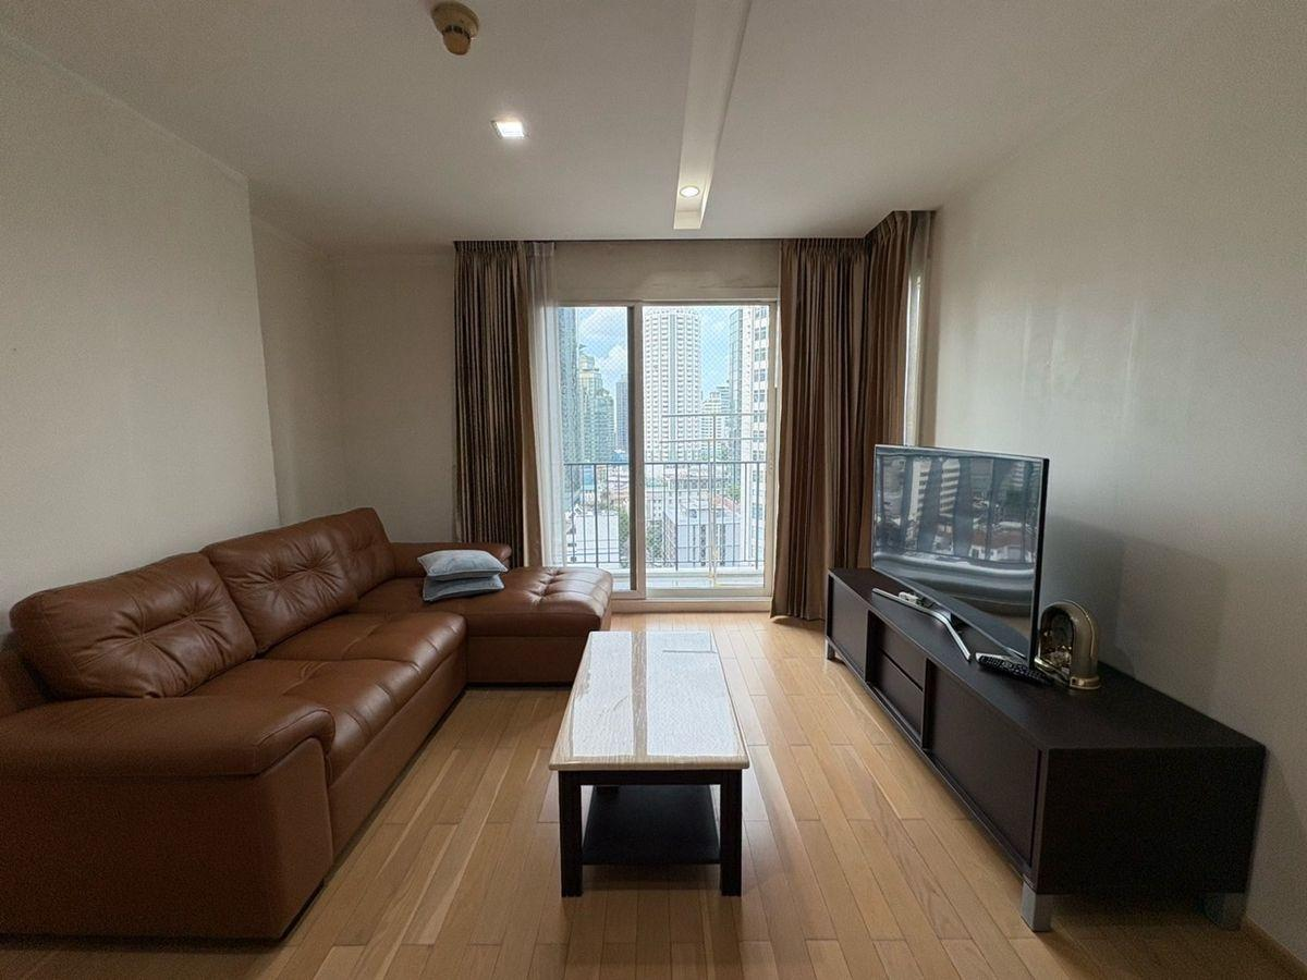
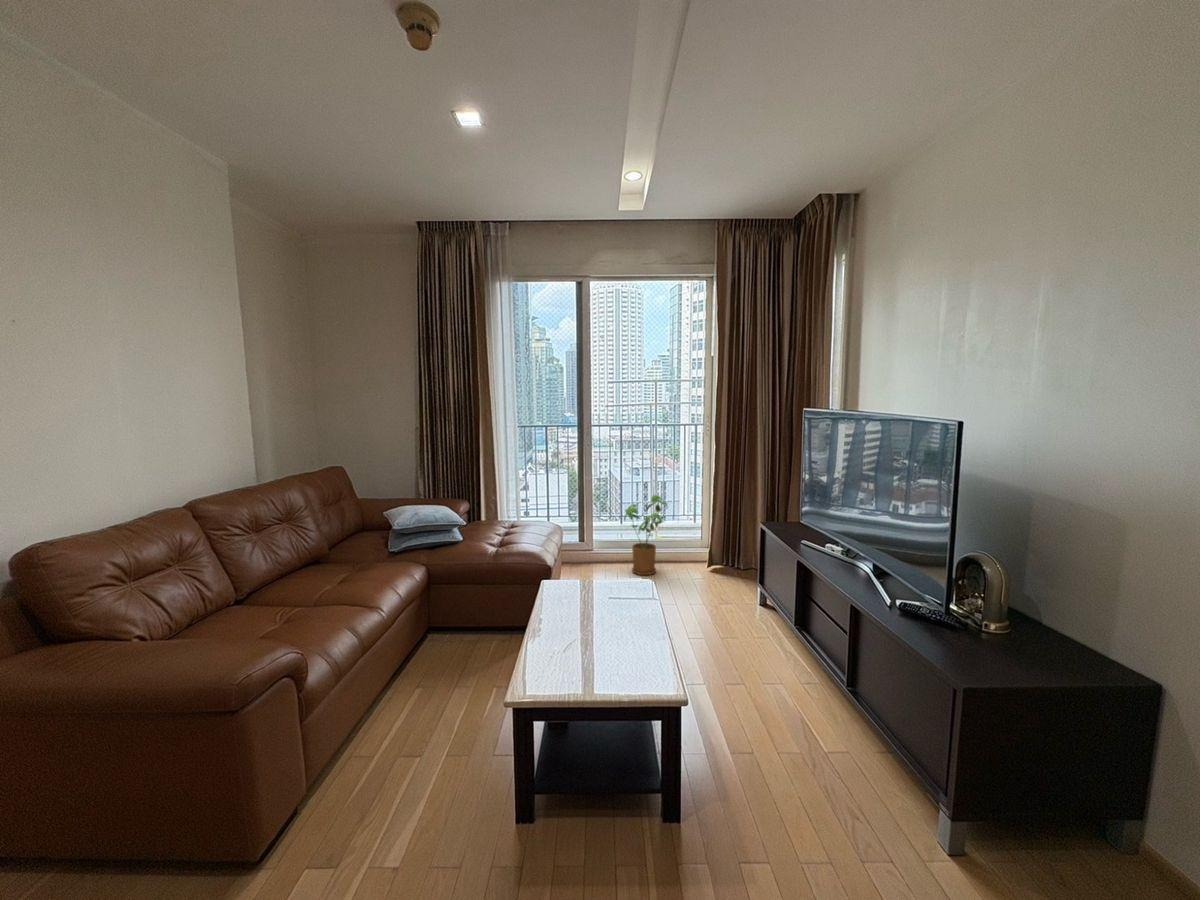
+ house plant (646, 534)
